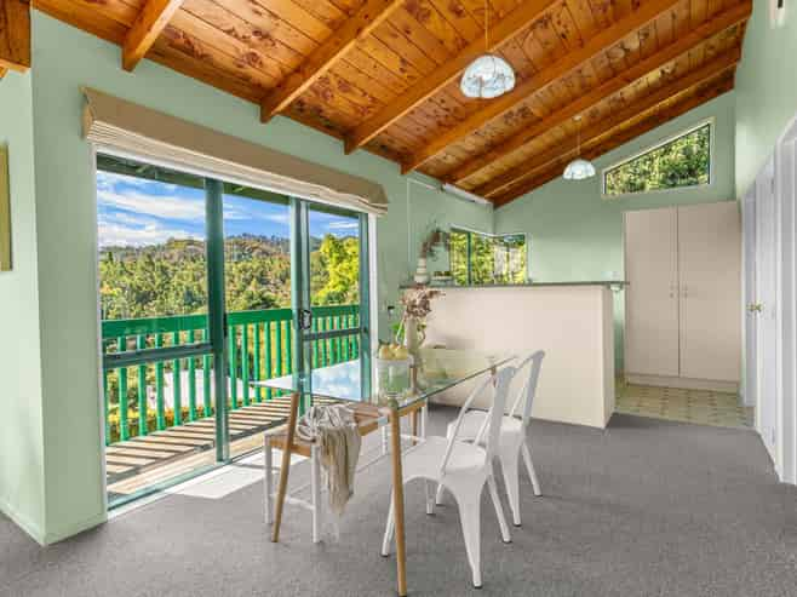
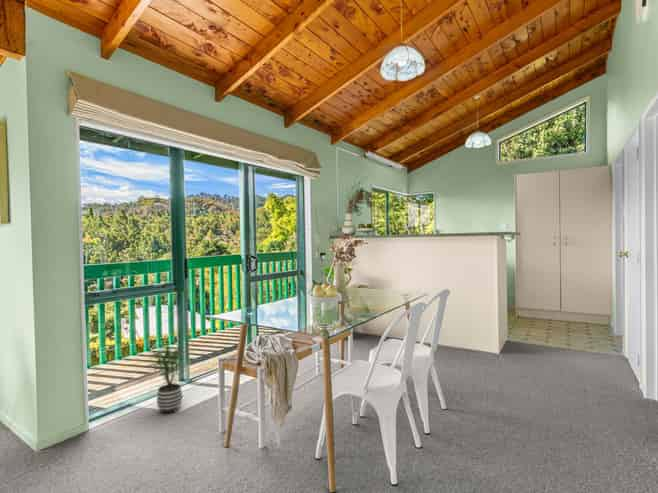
+ potted plant (168, 377)
